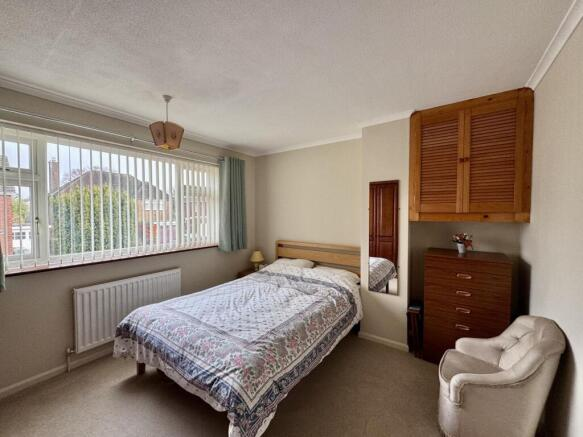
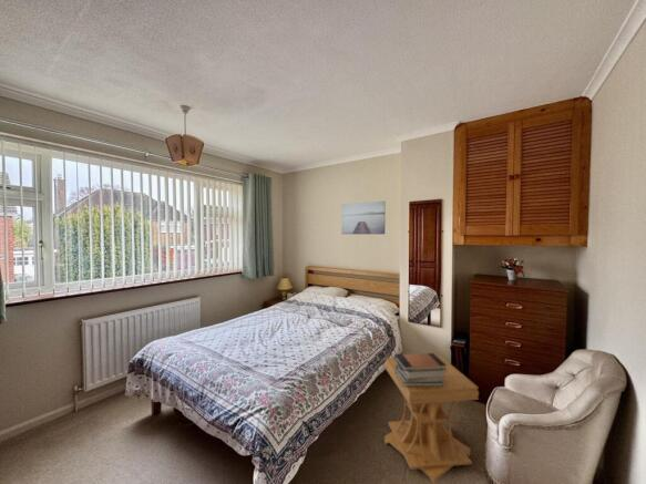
+ book stack (419, 369)
+ wall art (362, 218)
+ side table (425, 410)
